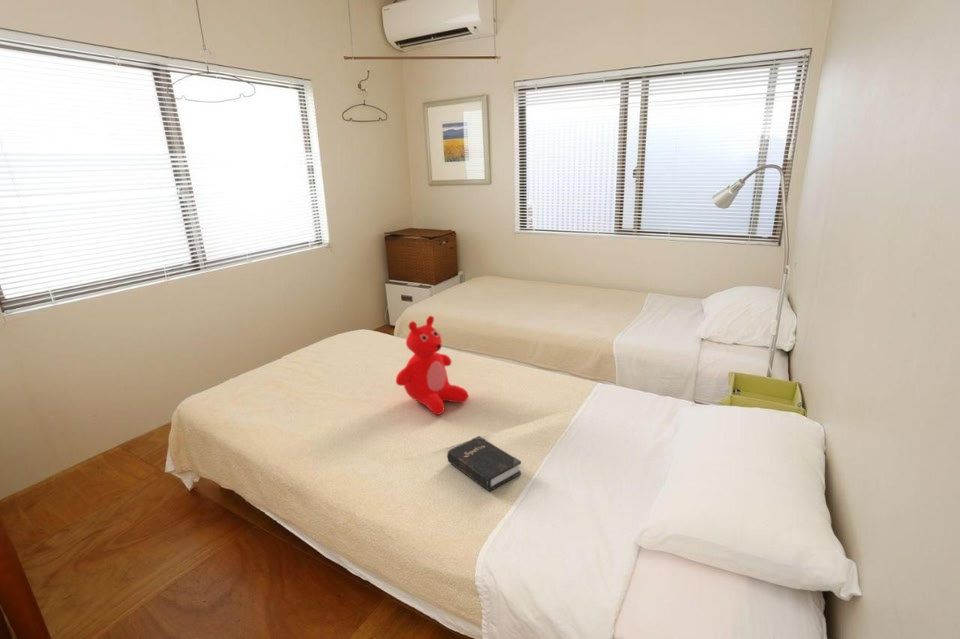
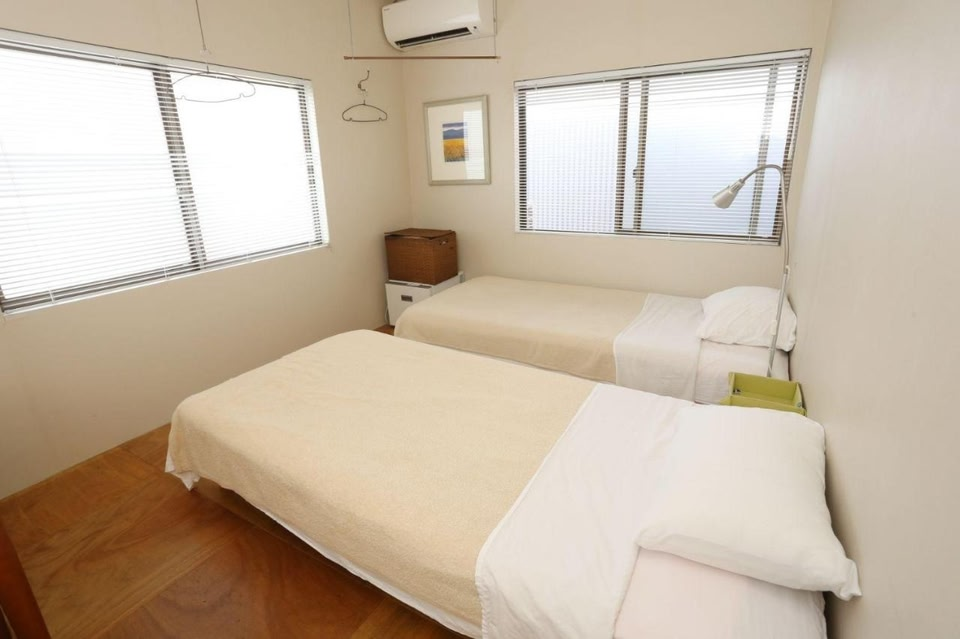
- hardback book (483, 462)
- teddy bear (433, 362)
